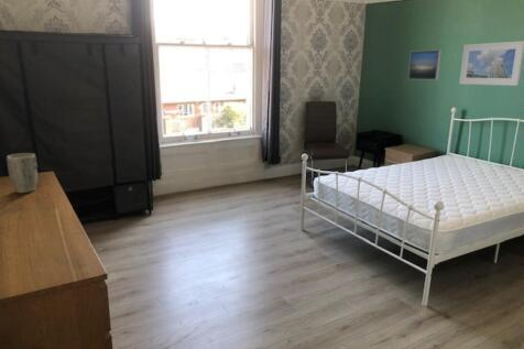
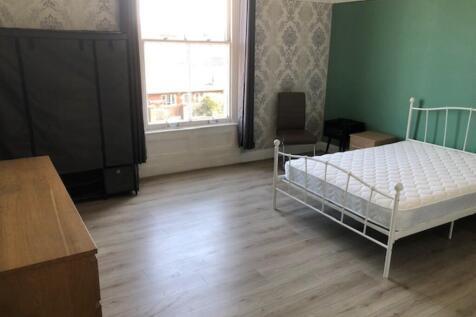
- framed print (424, 65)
- plant pot (23, 173)
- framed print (490, 64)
